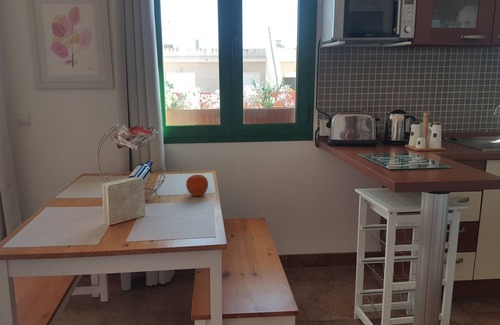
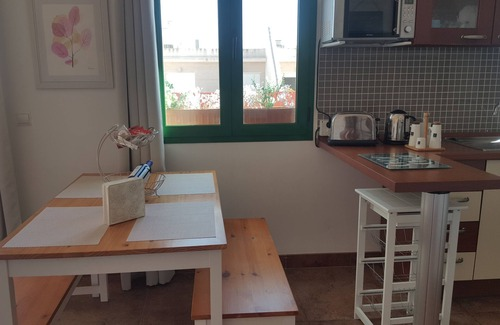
- fruit (197, 185)
